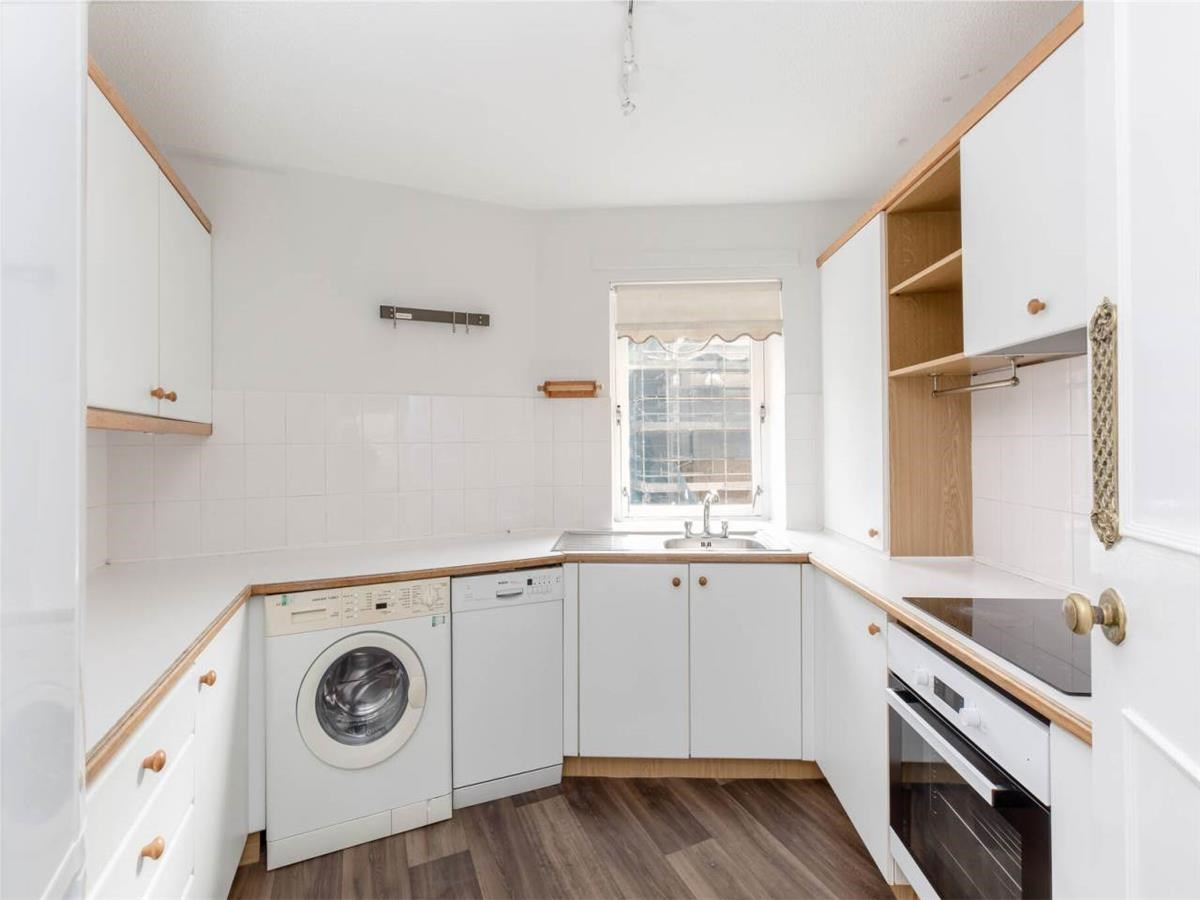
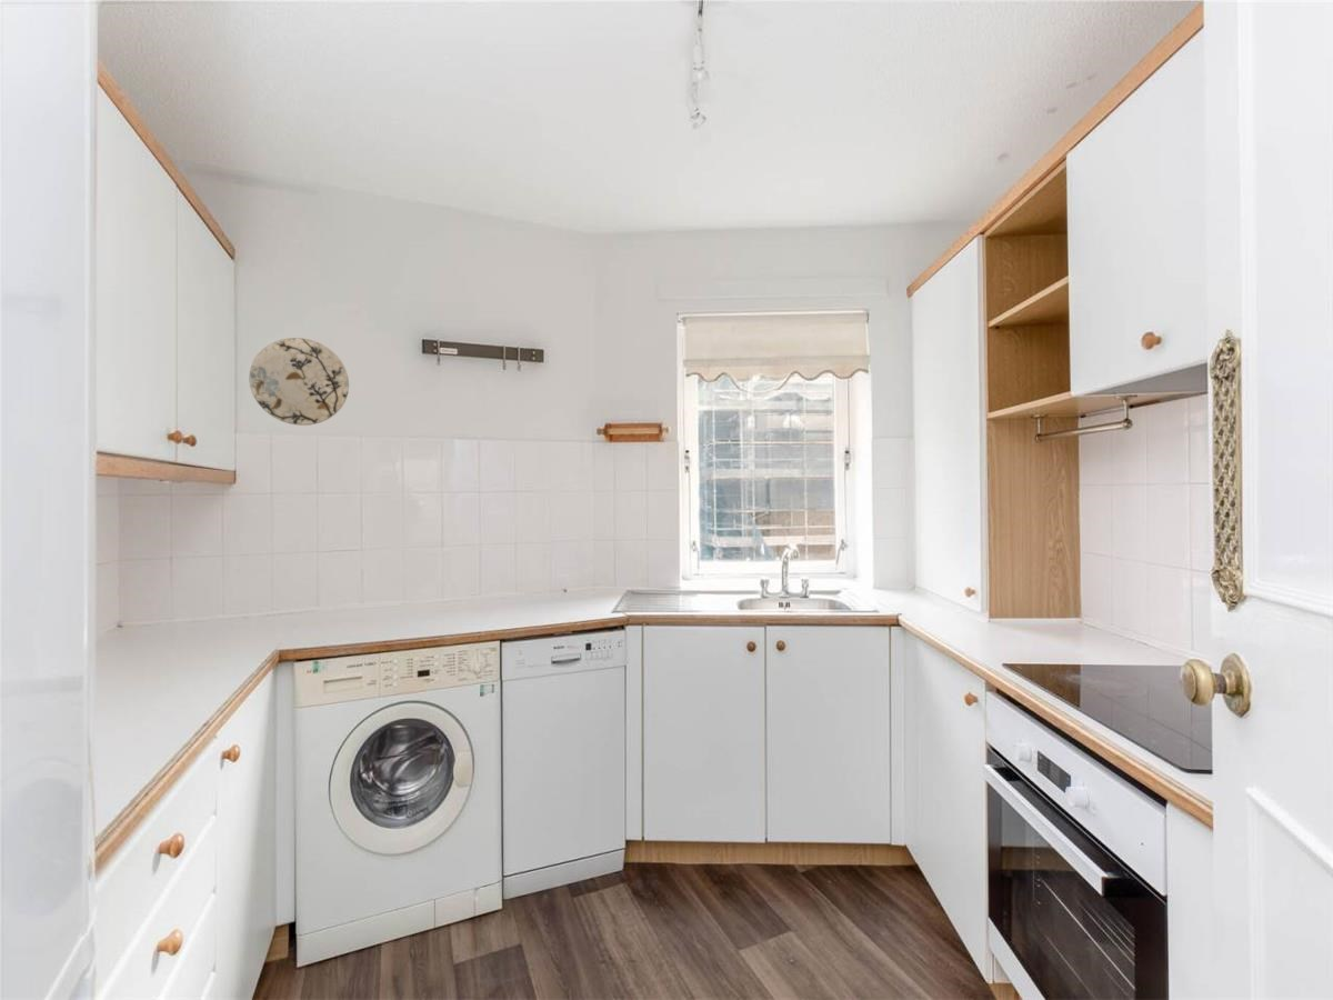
+ decorative plate (300, 381)
